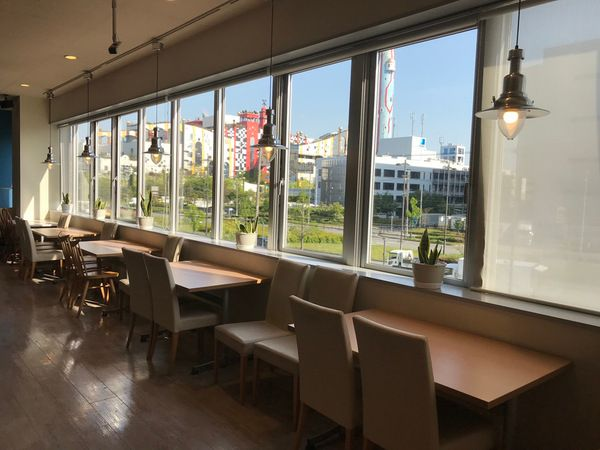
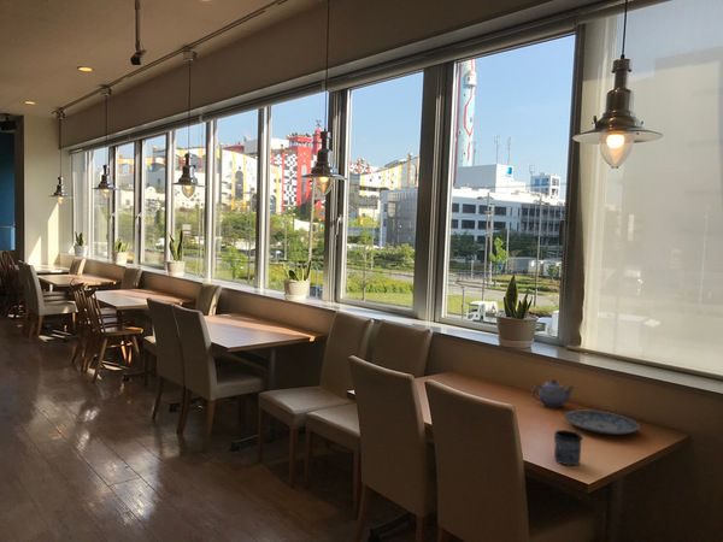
+ teapot (553, 391)
+ mug (565, 446)
+ plate (600, 424)
